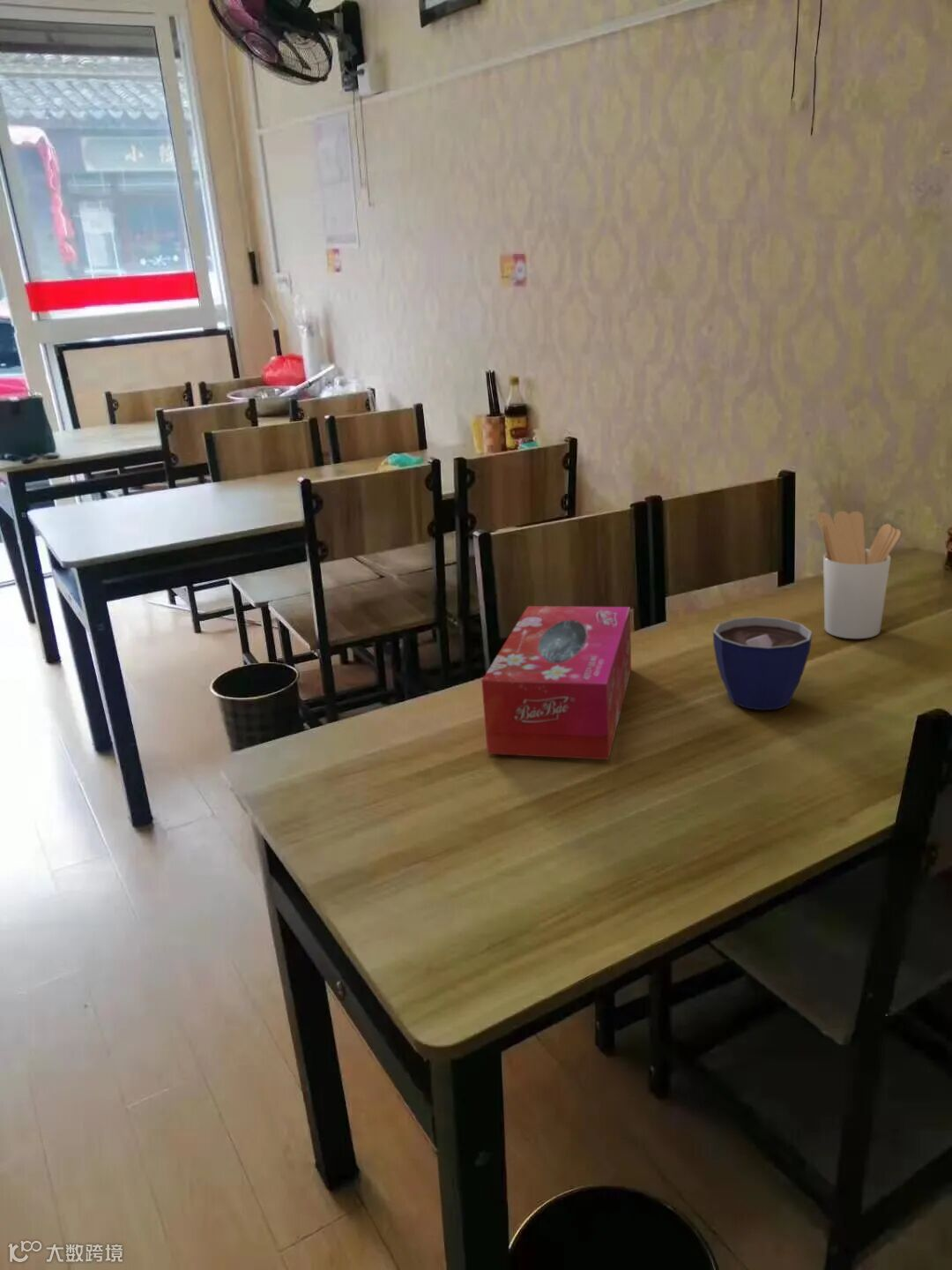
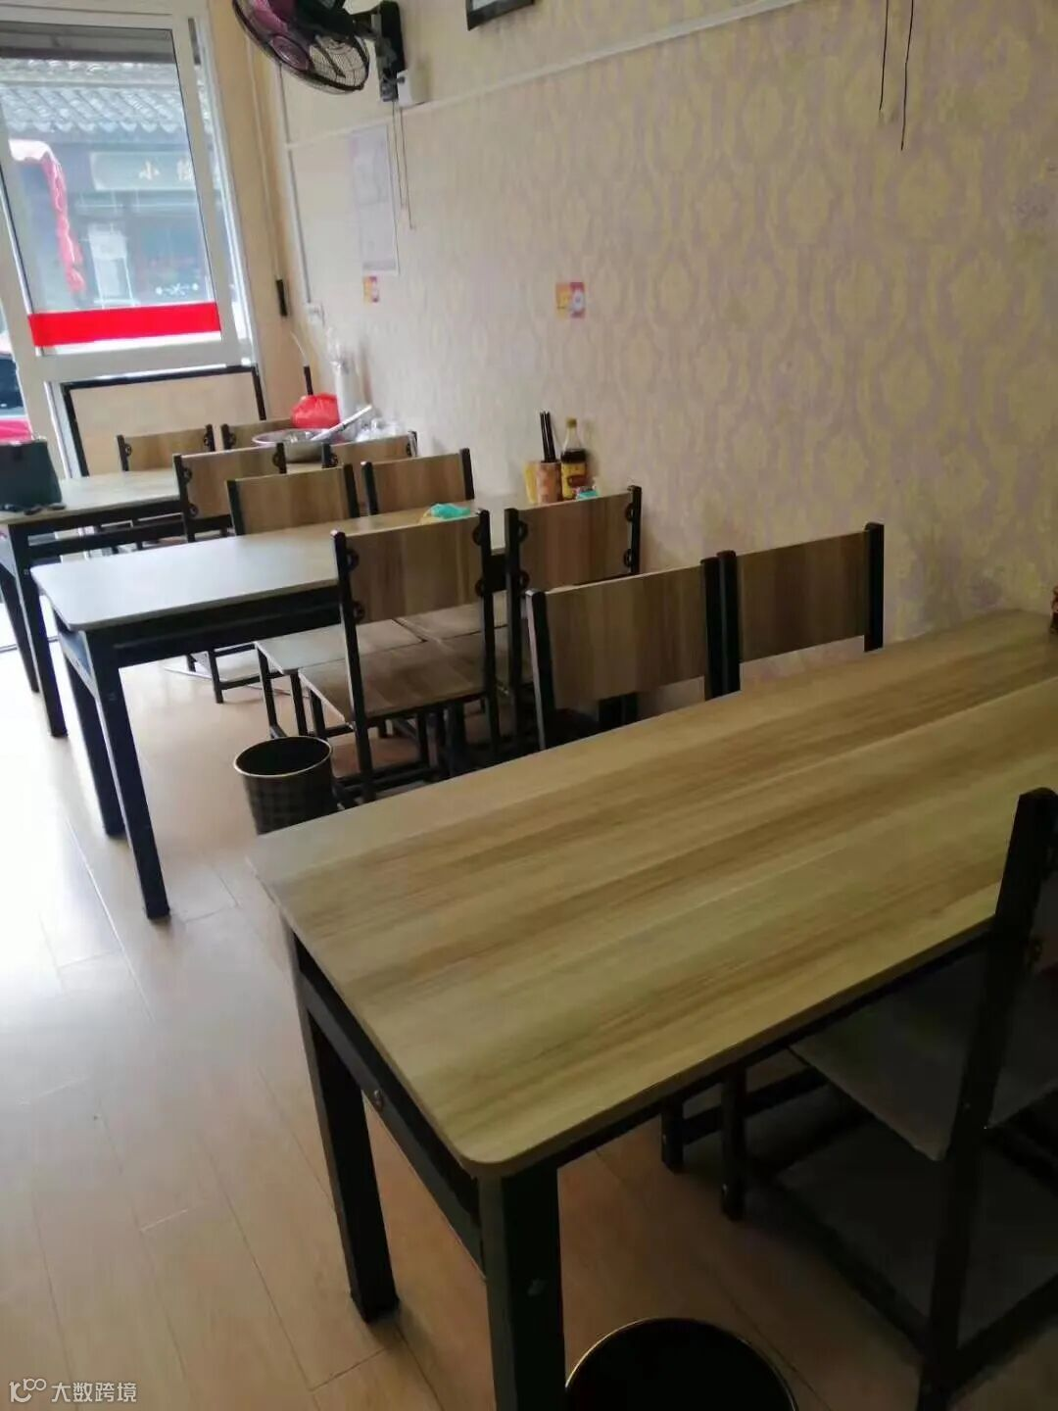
- cup (770, 661)
- utensil holder (849, 571)
- tissue box (563, 675)
